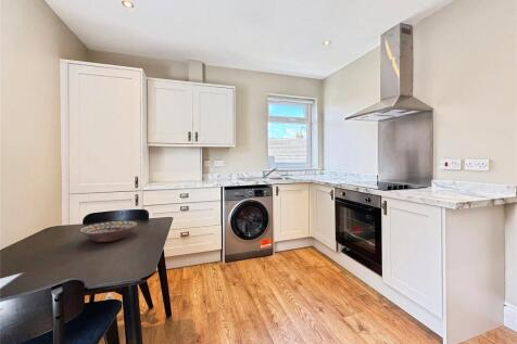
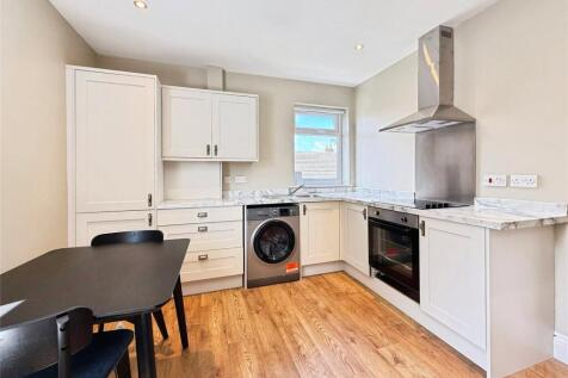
- decorative bowl (110, 232)
